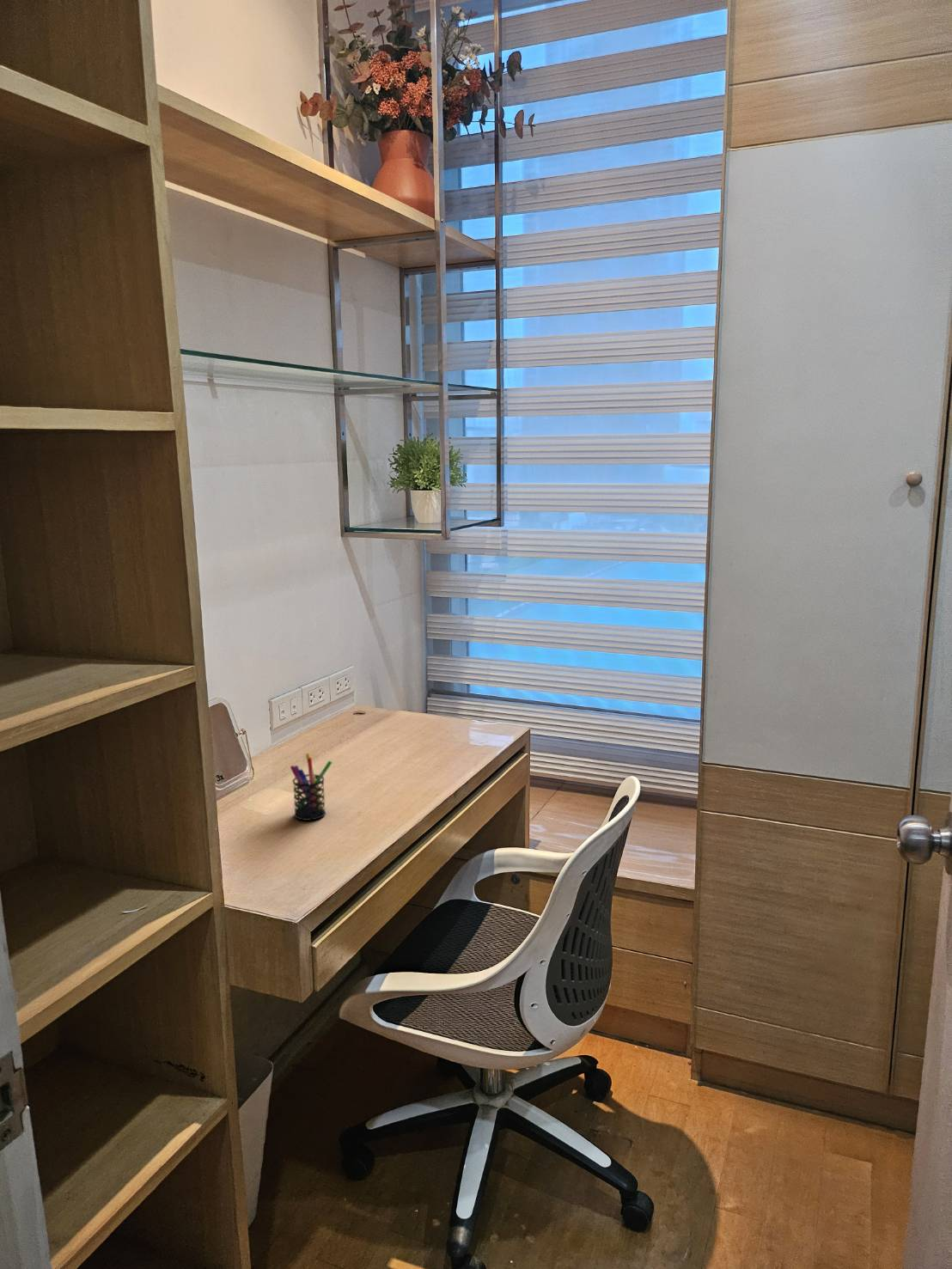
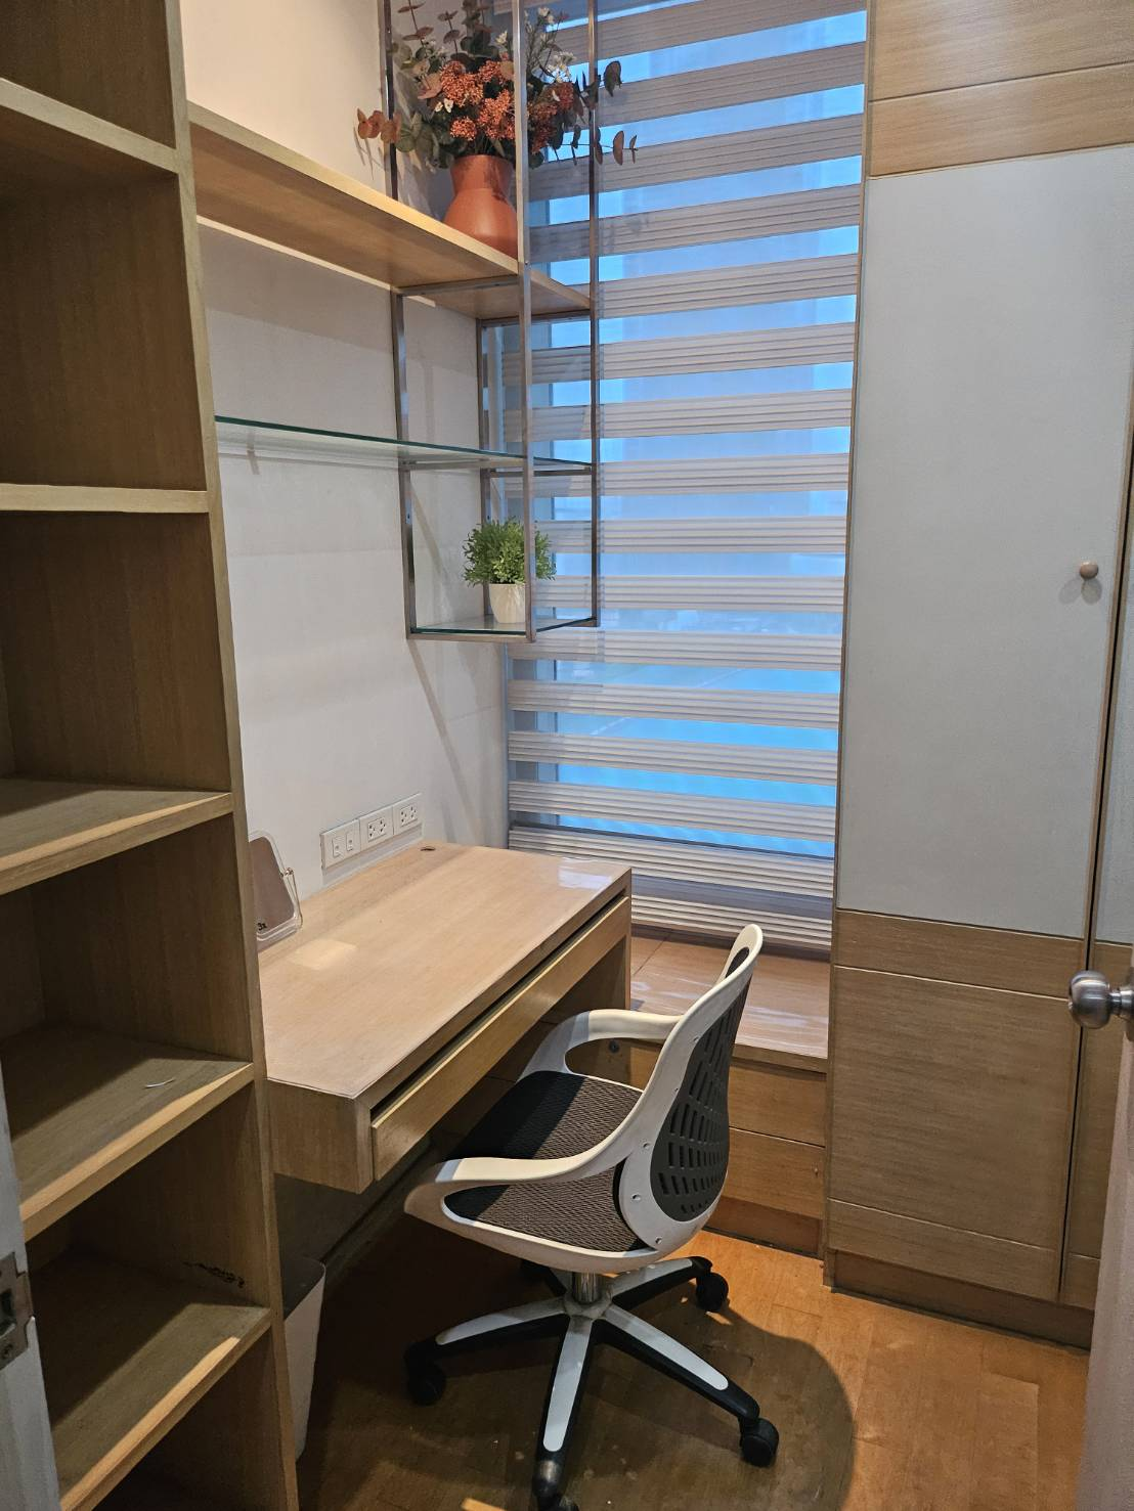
- pen holder (312, 784)
